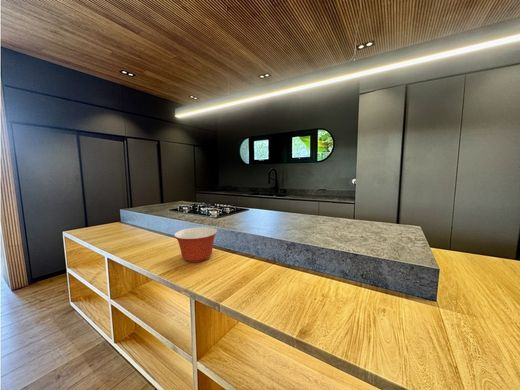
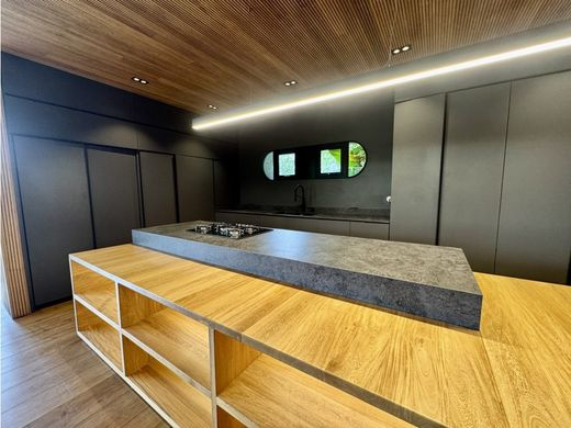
- mixing bowl (196, 245)
